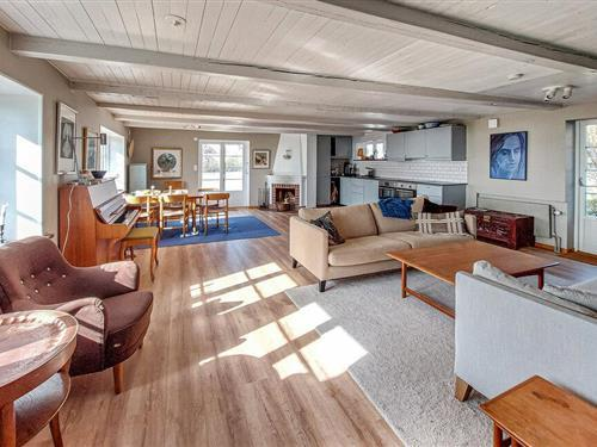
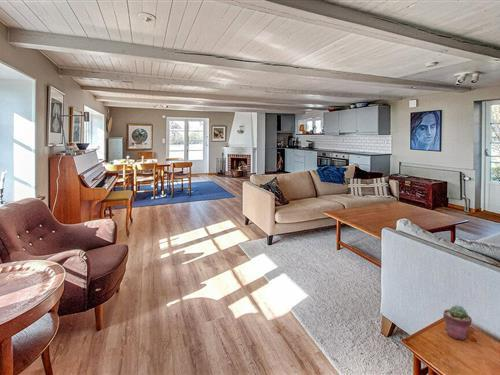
+ potted succulent (457, 320)
